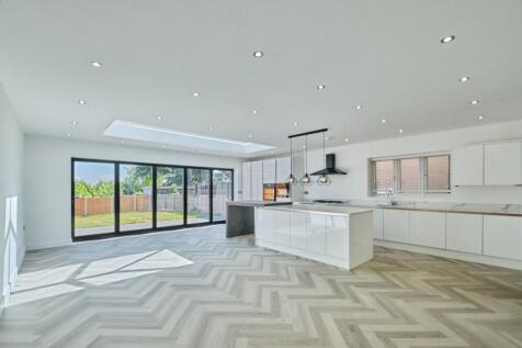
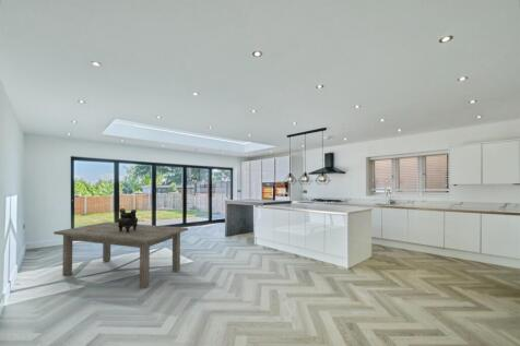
+ dining table (126, 246)
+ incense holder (128, 219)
